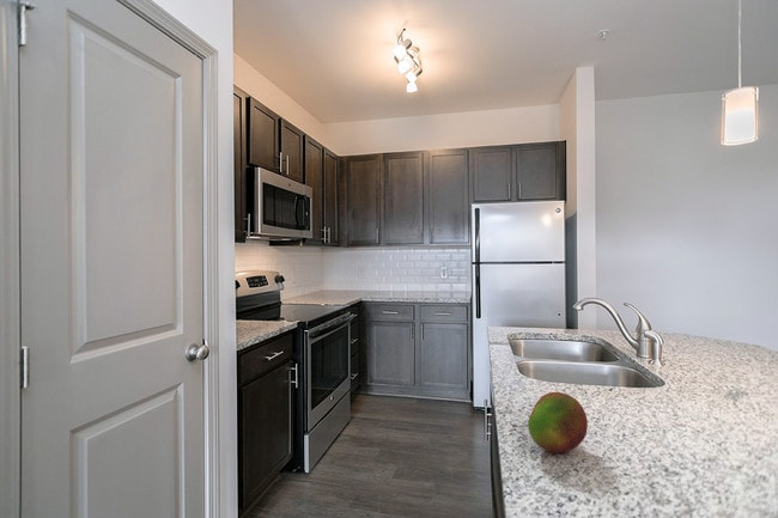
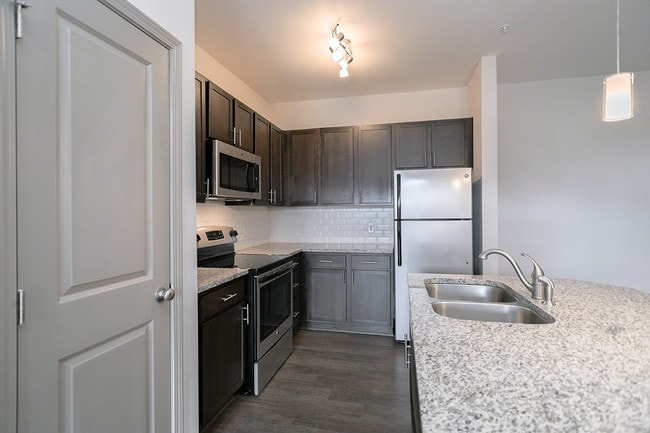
- fruit (557, 421)
